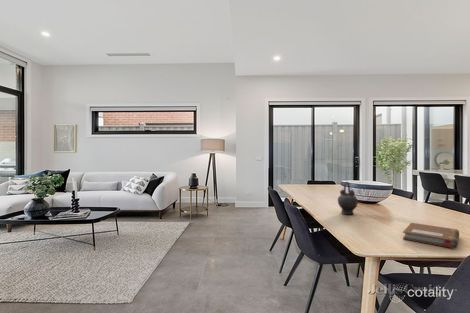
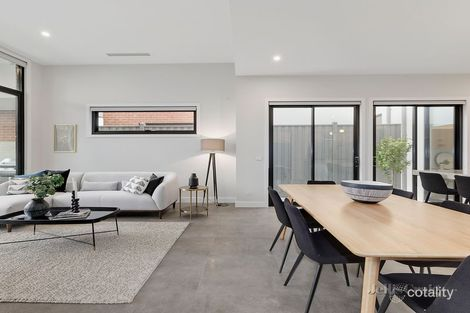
- notebook (431, 234)
- teapot (348, 197)
